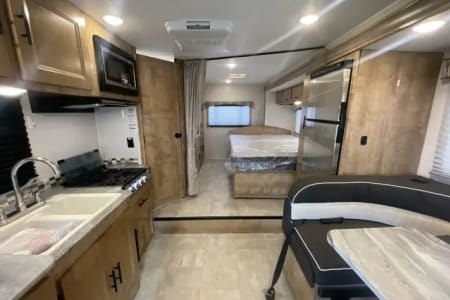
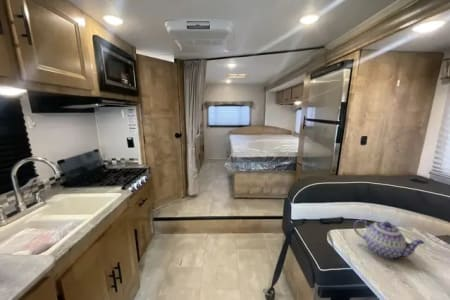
+ teapot (385, 236)
